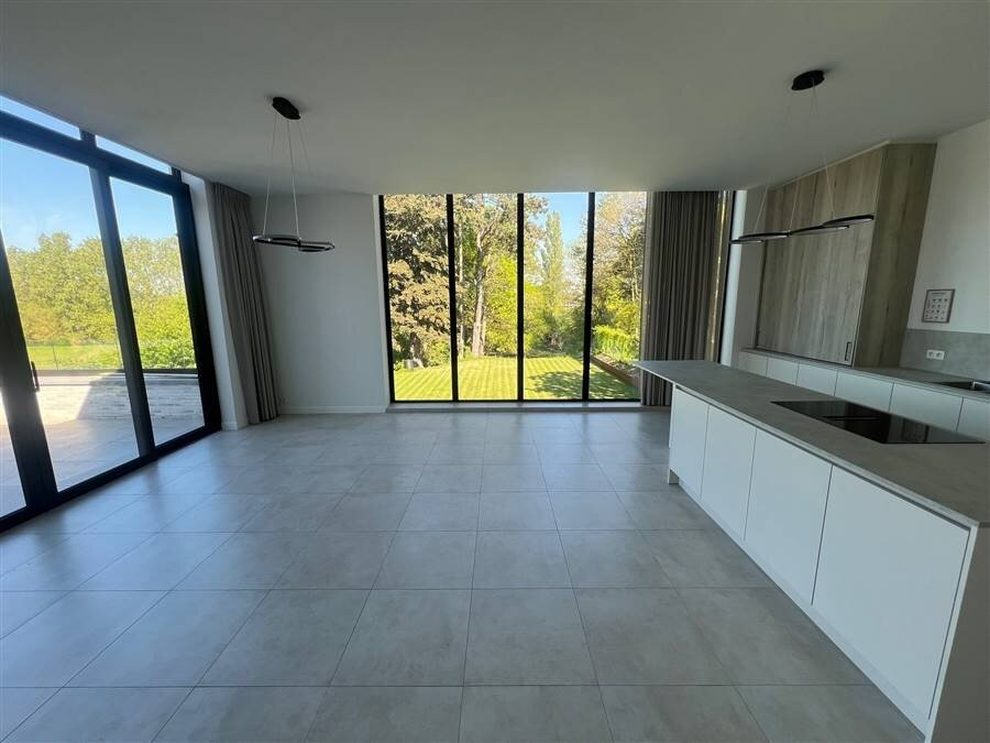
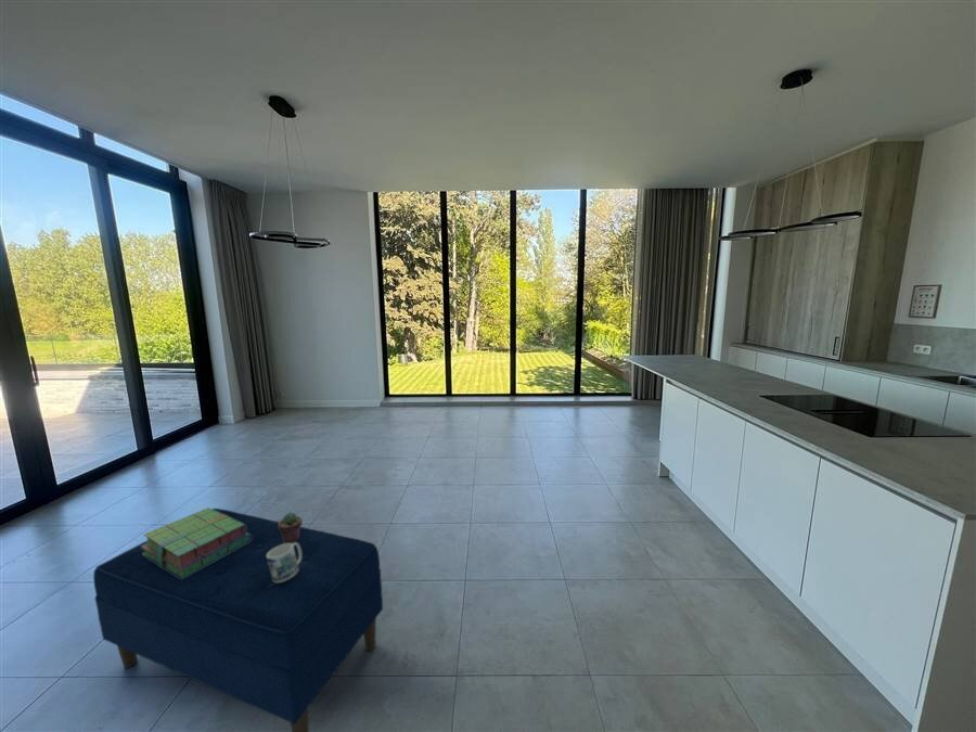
+ stack of books (196, 538)
+ bench (246, 605)
+ potted succulent (290, 526)
+ mug (288, 561)
